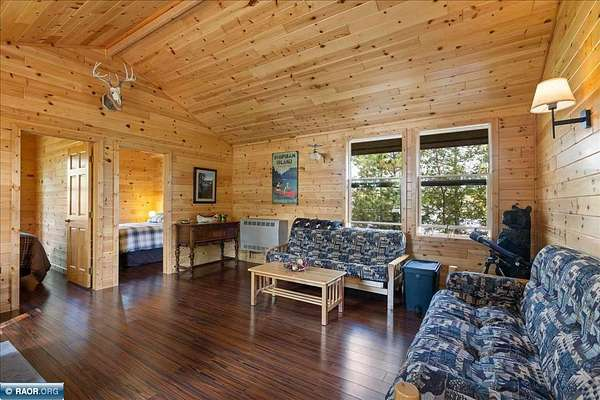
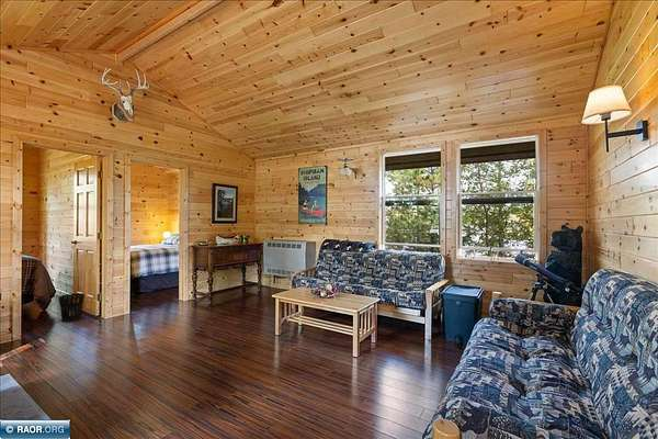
+ wastebasket (71, 307)
